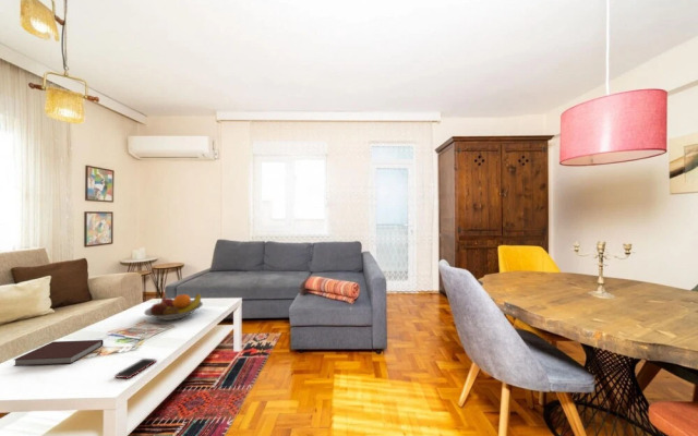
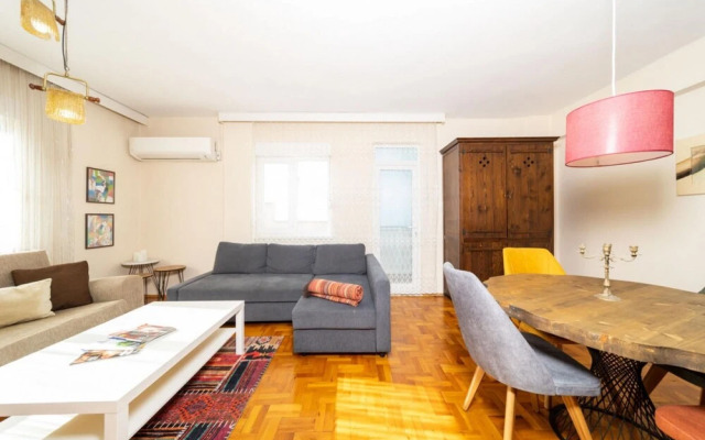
- cell phone (136, 367)
- notebook (61, 351)
- fruit bowl (174, 305)
